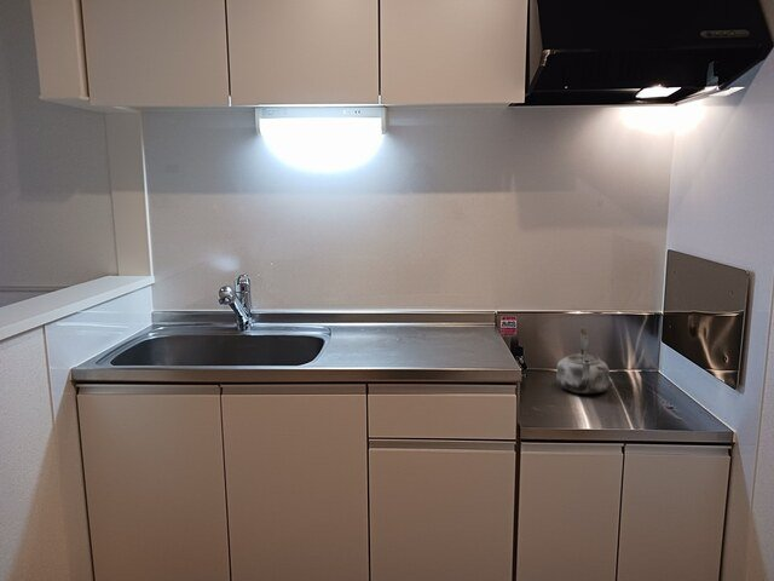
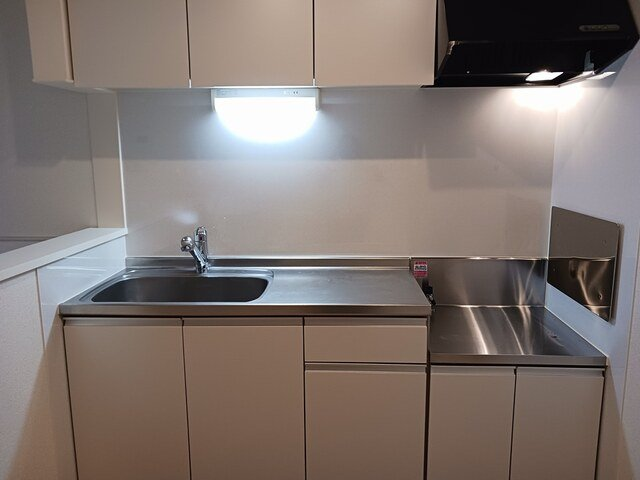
- kettle (583, 361)
